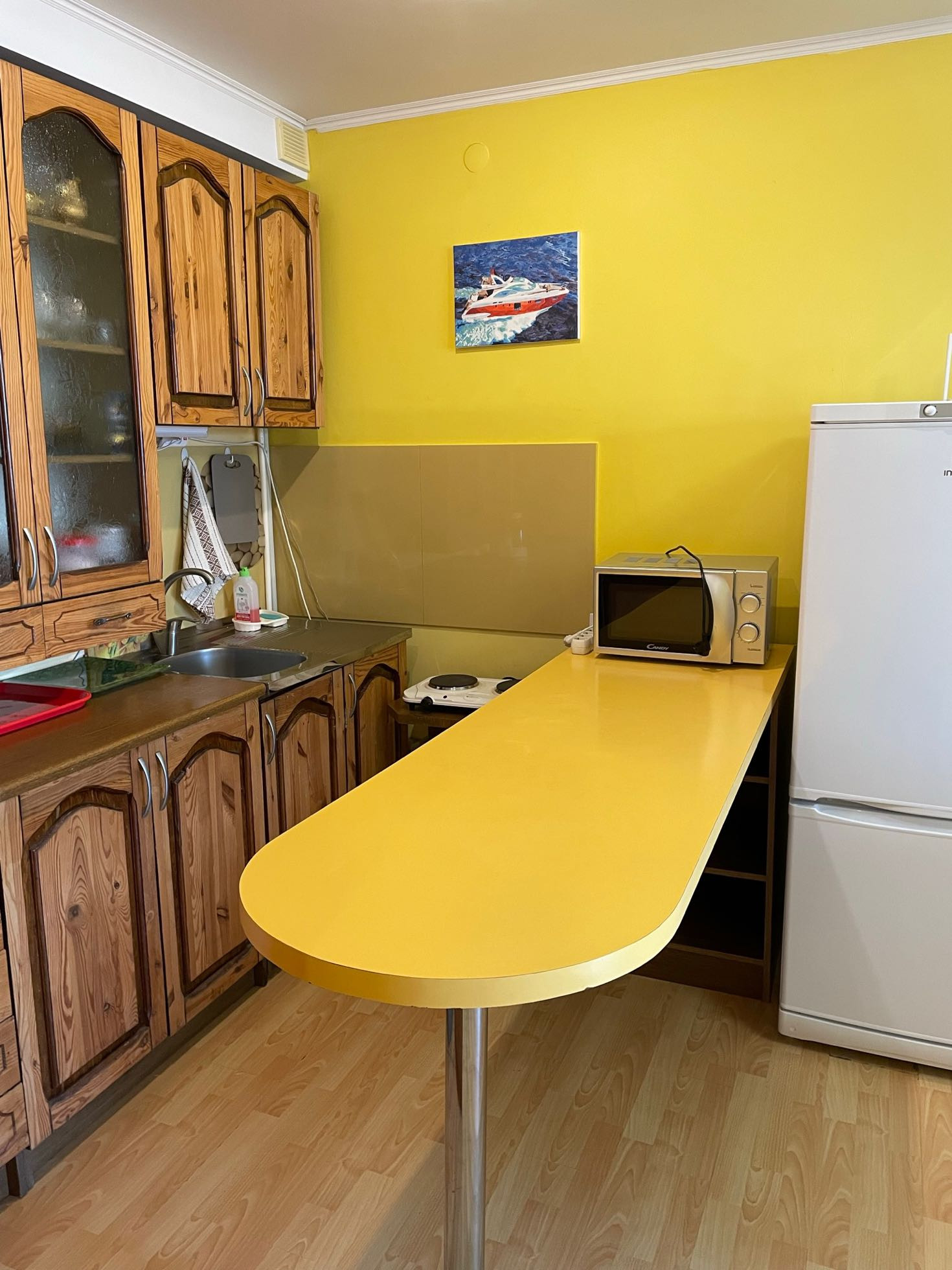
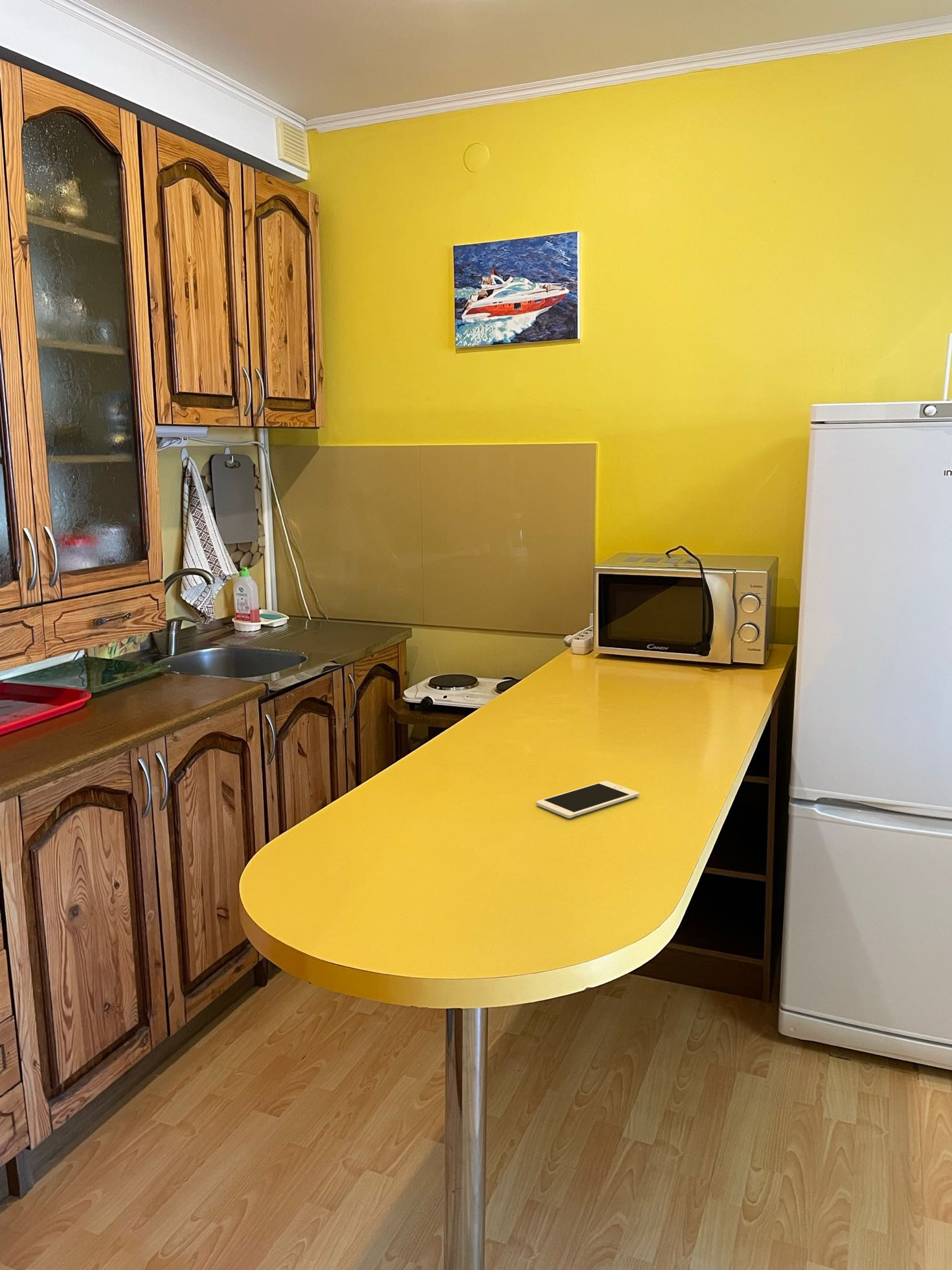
+ cell phone (588, 798)
